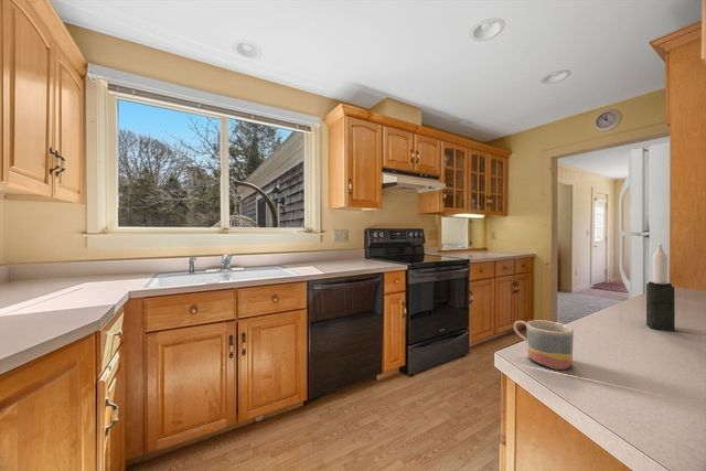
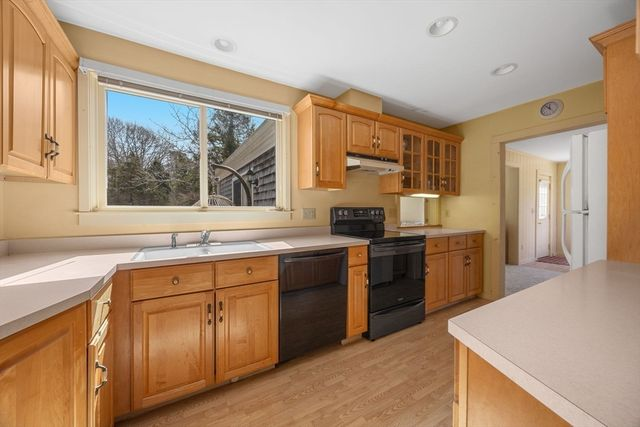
- candle (660, 286)
- mug (541, 341)
